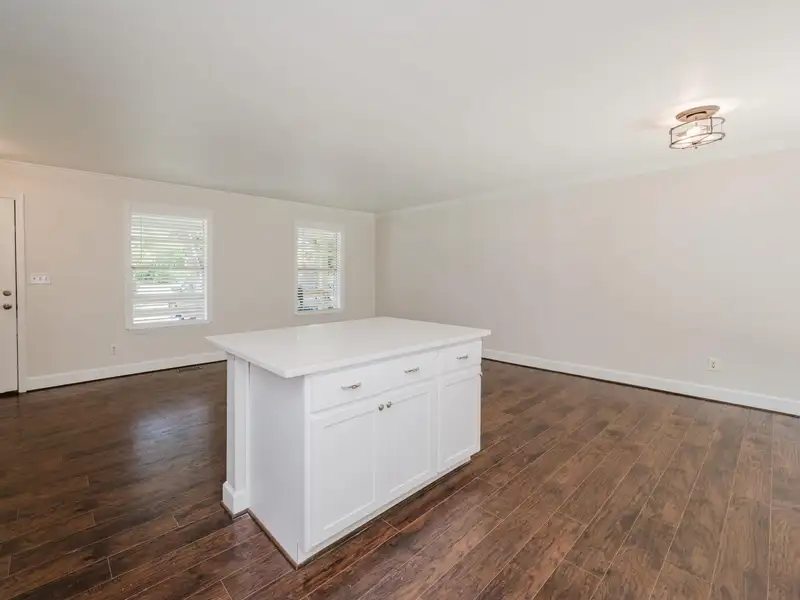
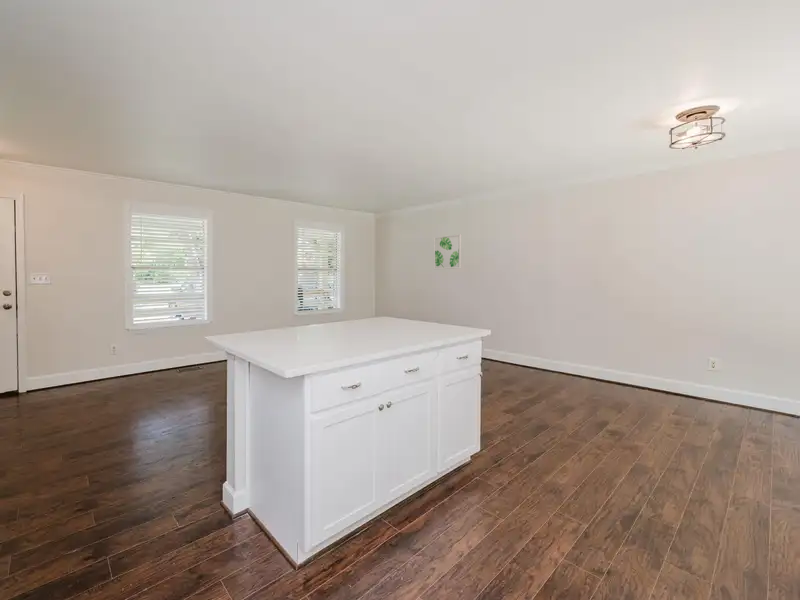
+ wall art (447, 252)
